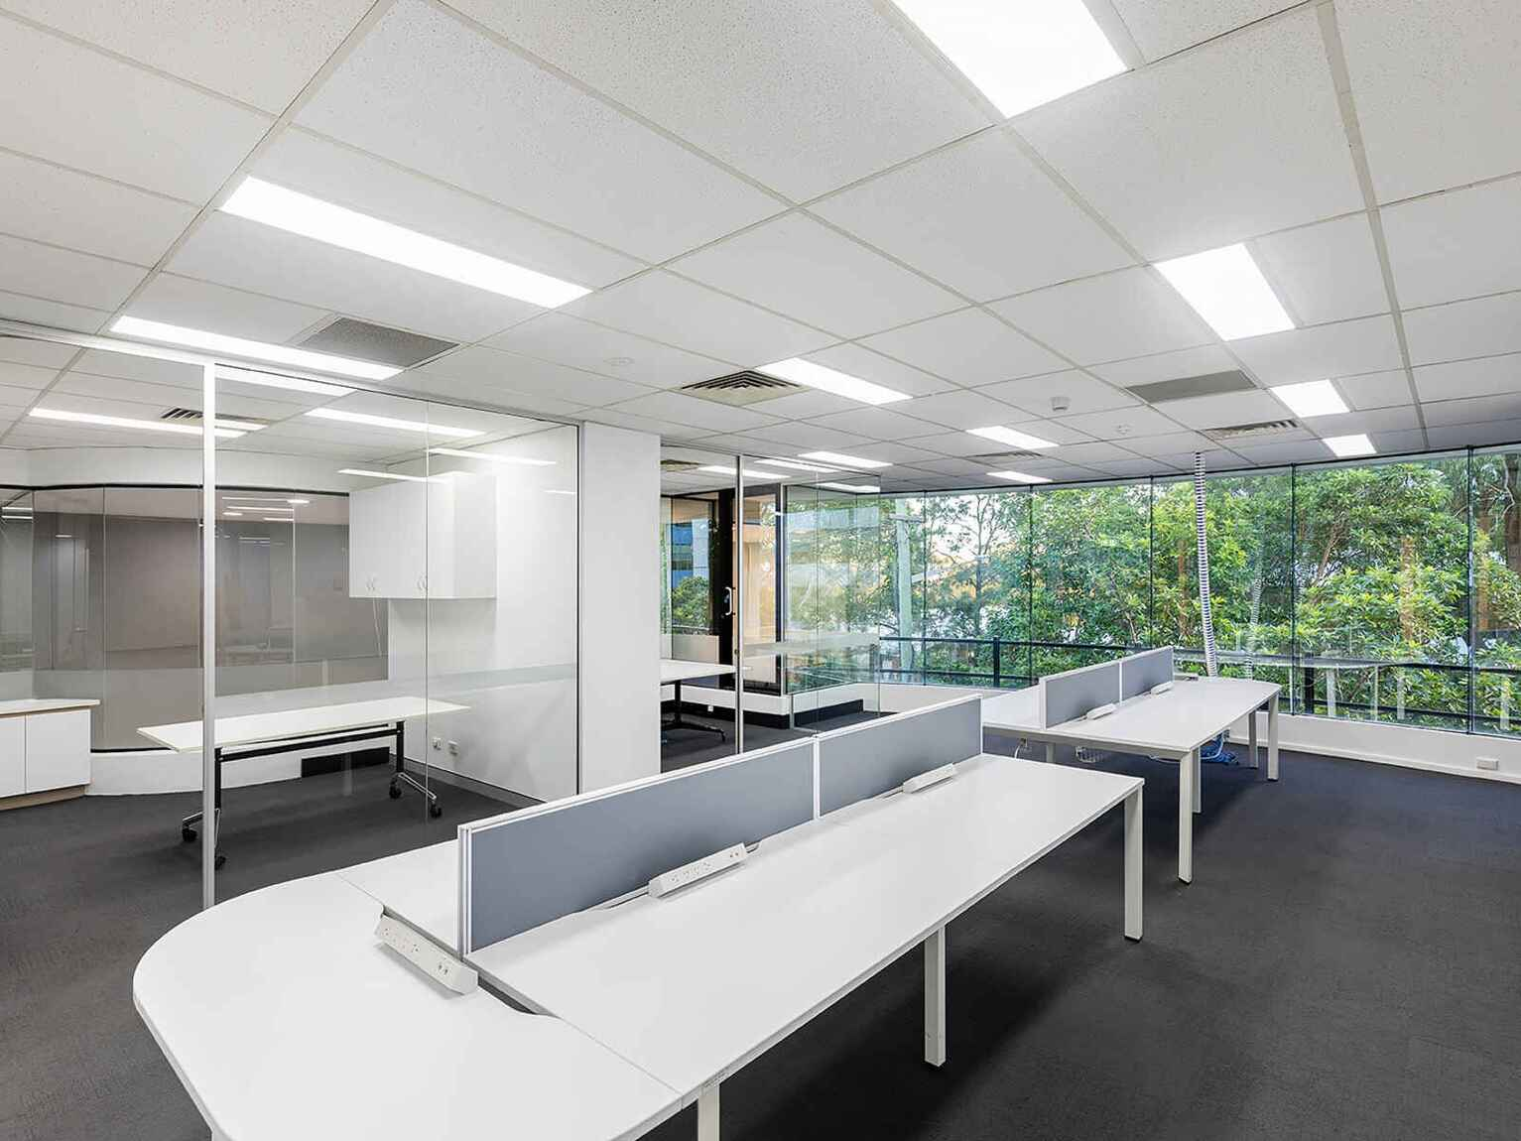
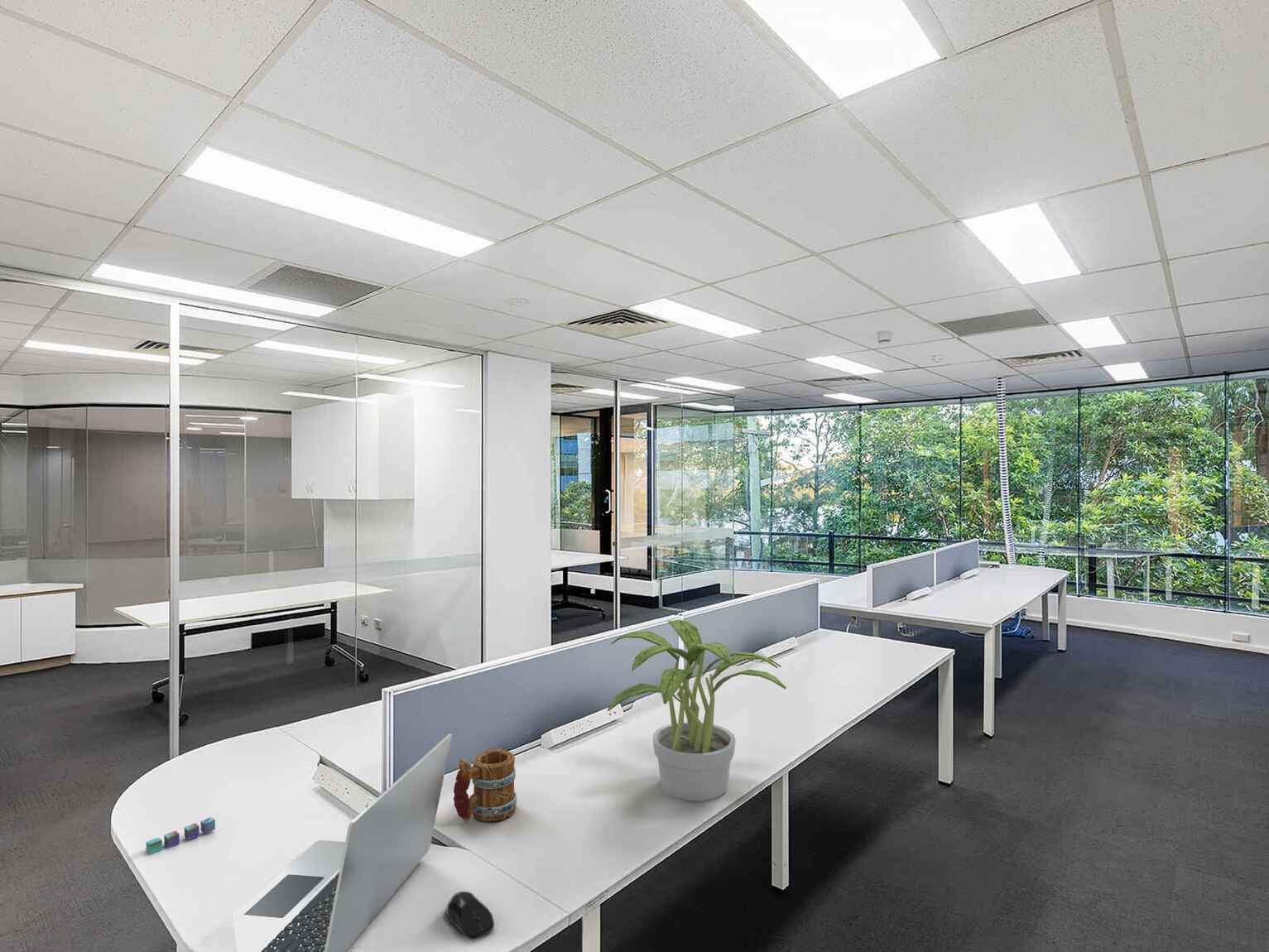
+ sticky notes (179, 835)
+ laptop (331, 841)
+ potted plant (695, 709)
+ computer mouse (469, 911)
+ mug (485, 782)
